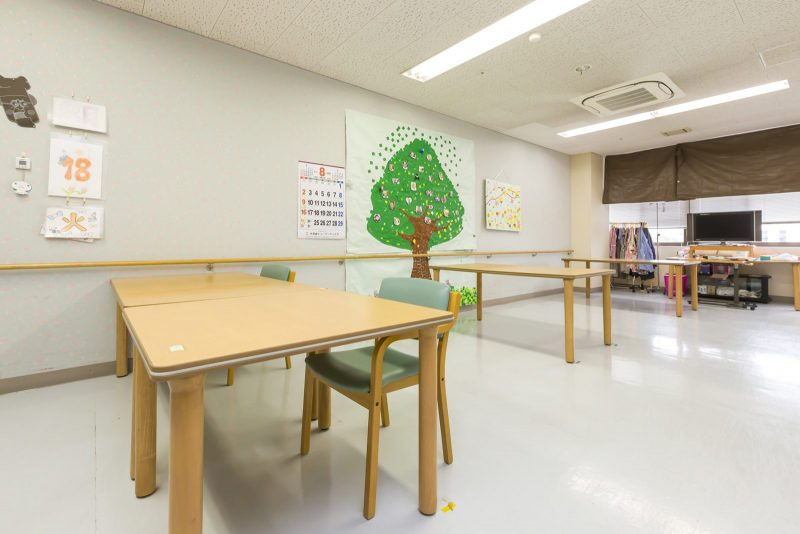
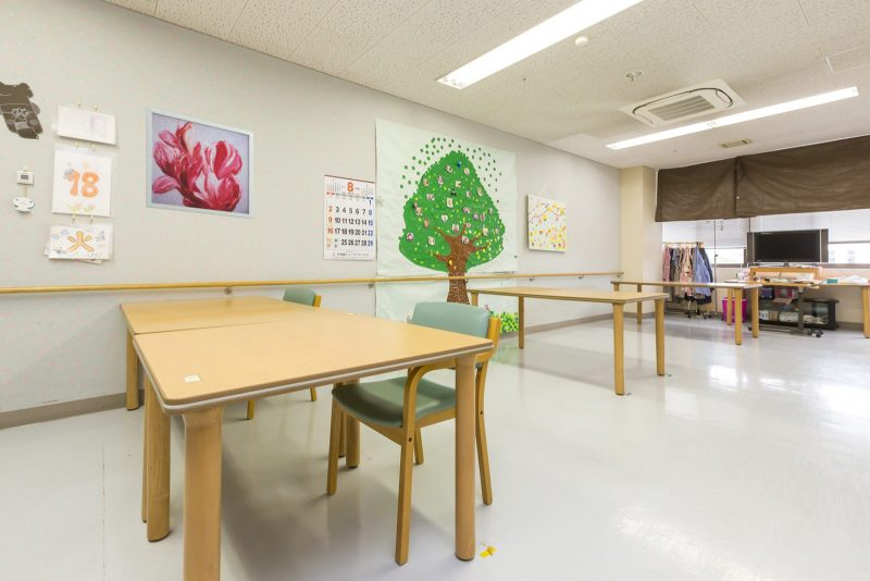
+ wall art (203, 166)
